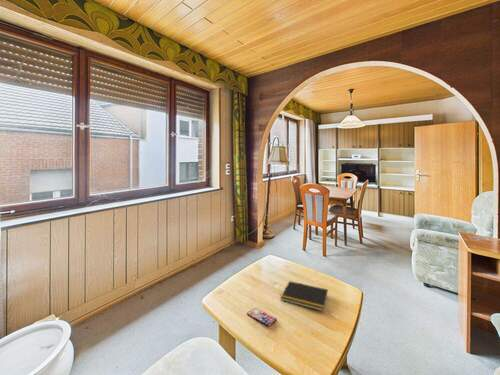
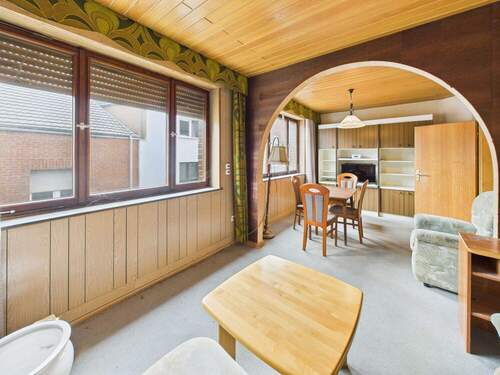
- smartphone (261, 316)
- notepad (304, 294)
